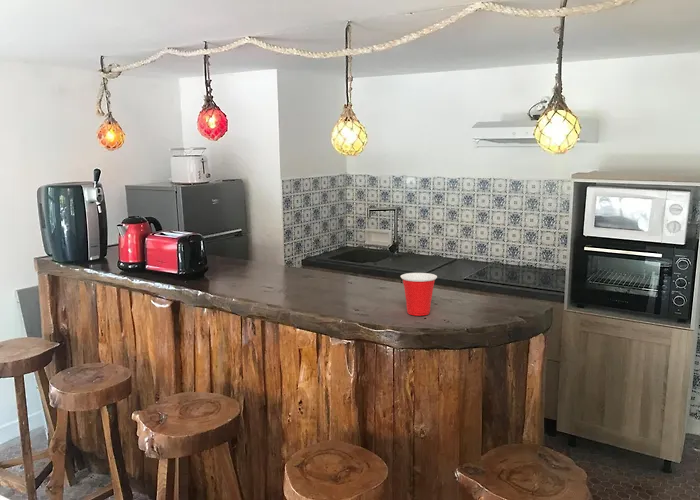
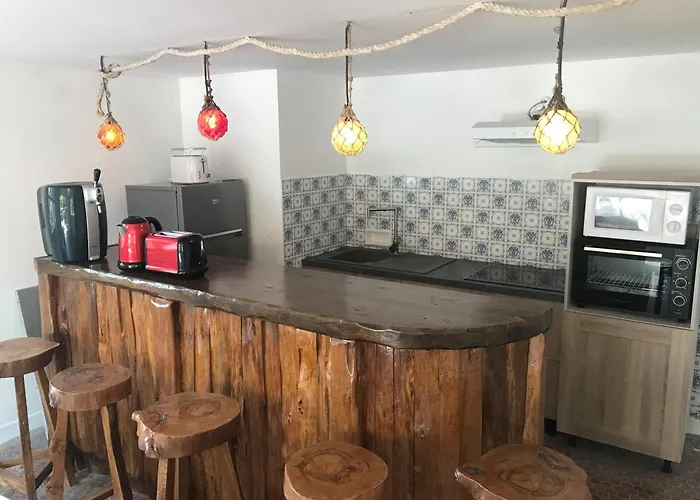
- cup (418, 294)
